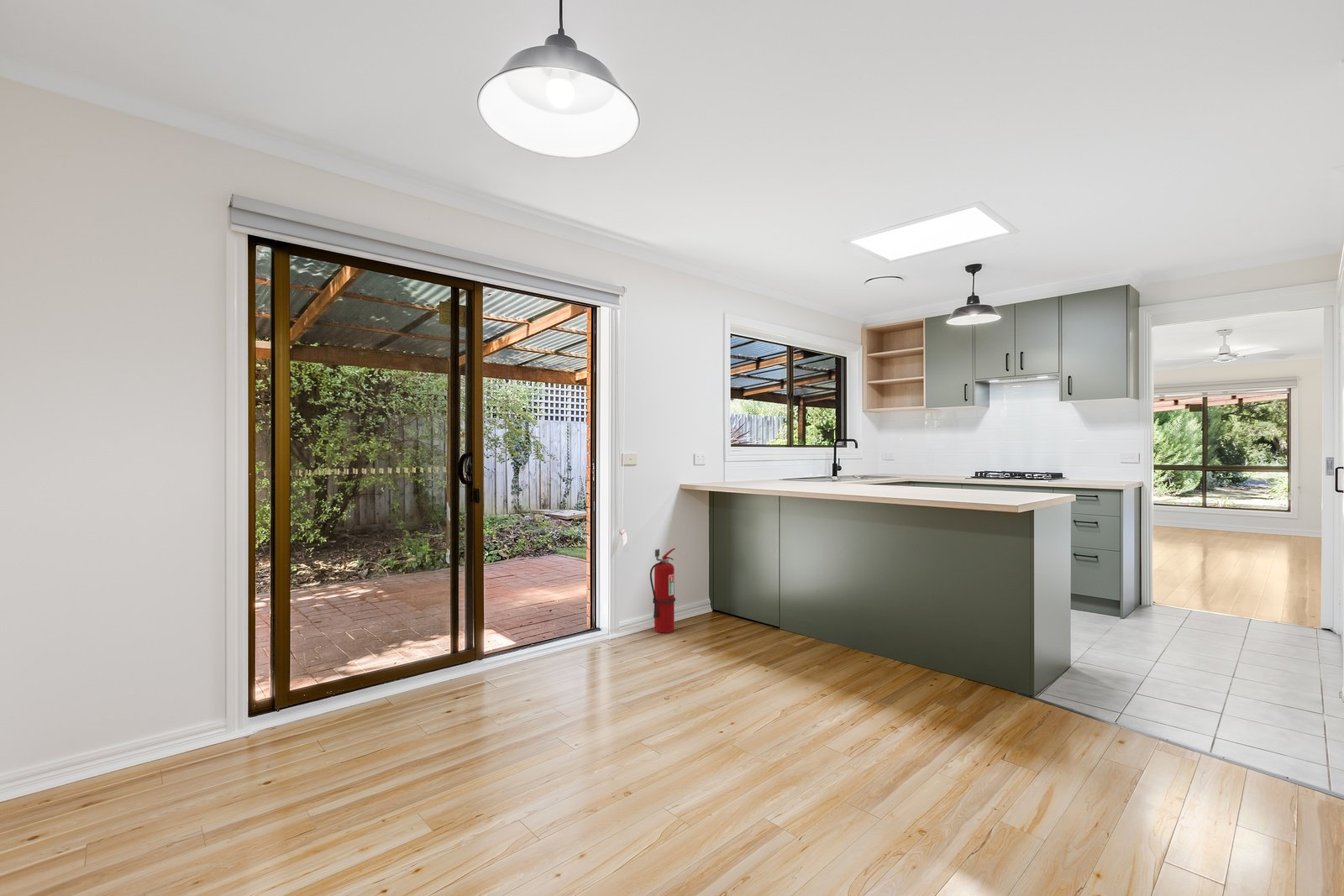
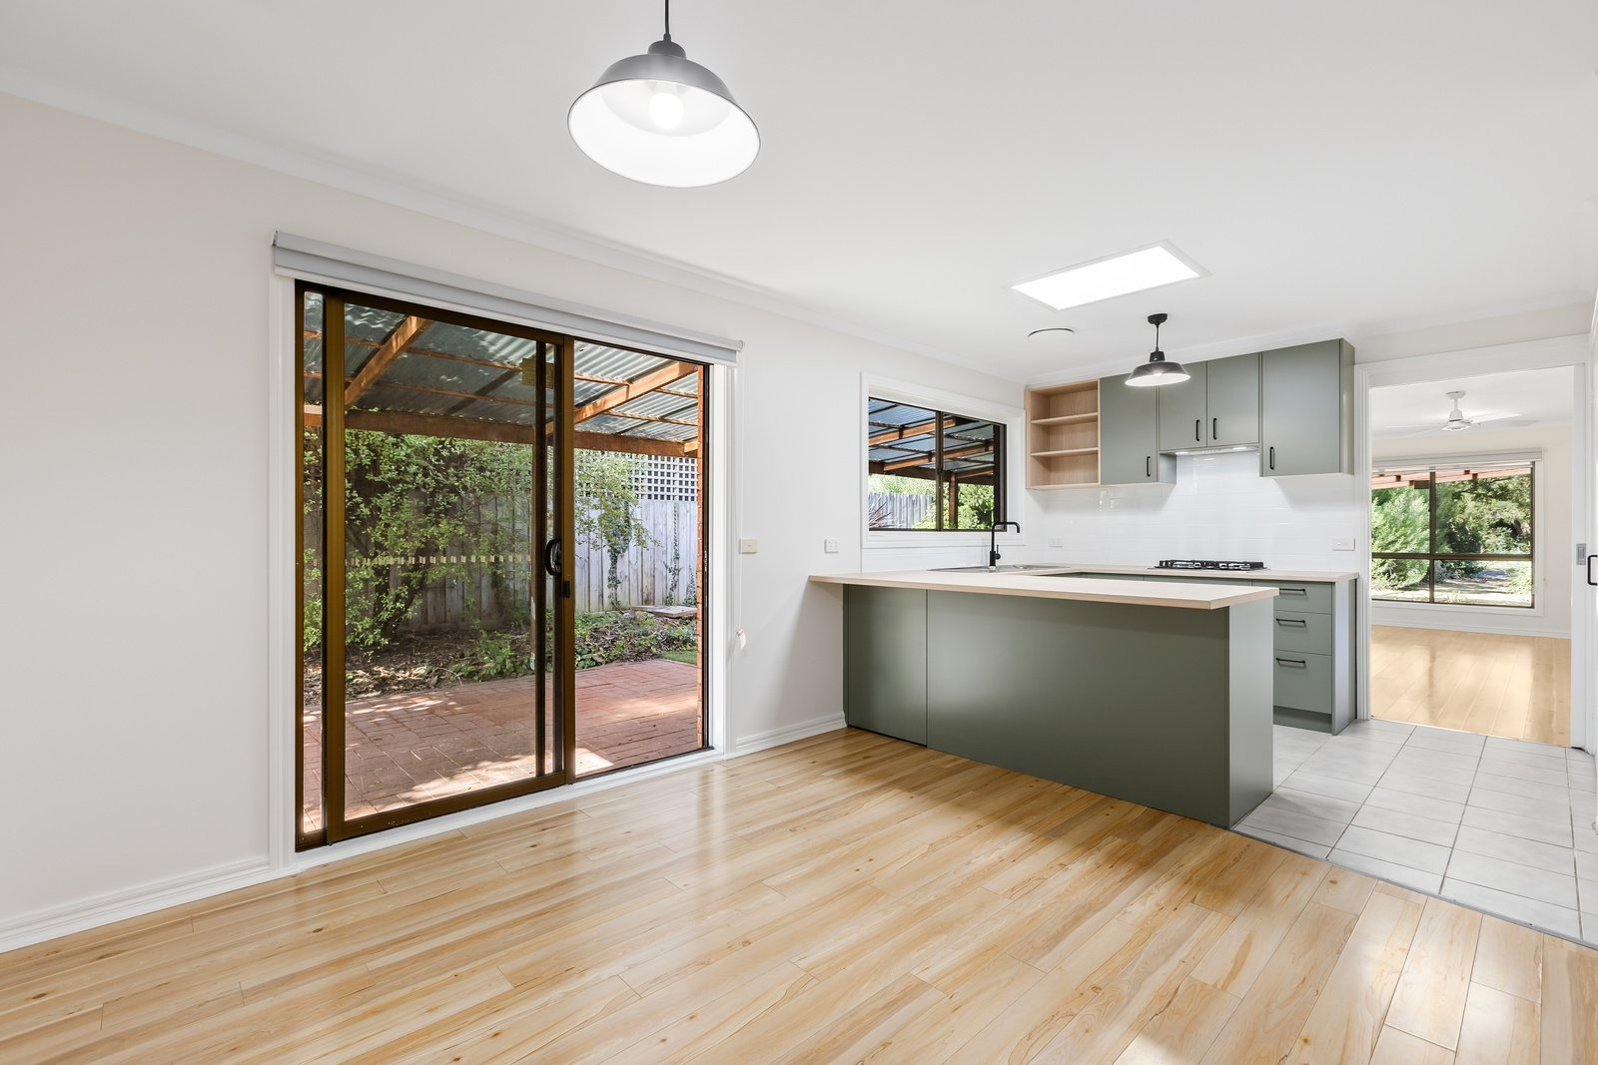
- fire extinguisher (663, 590)
